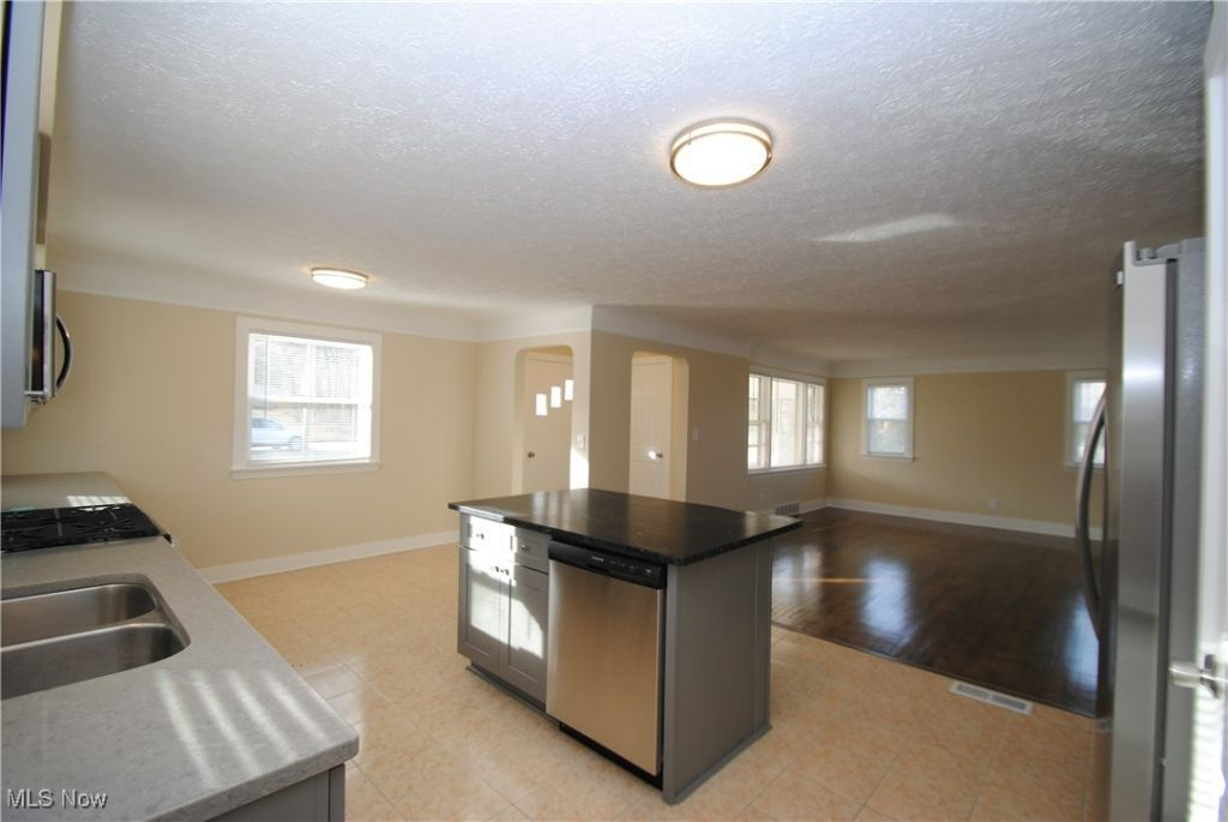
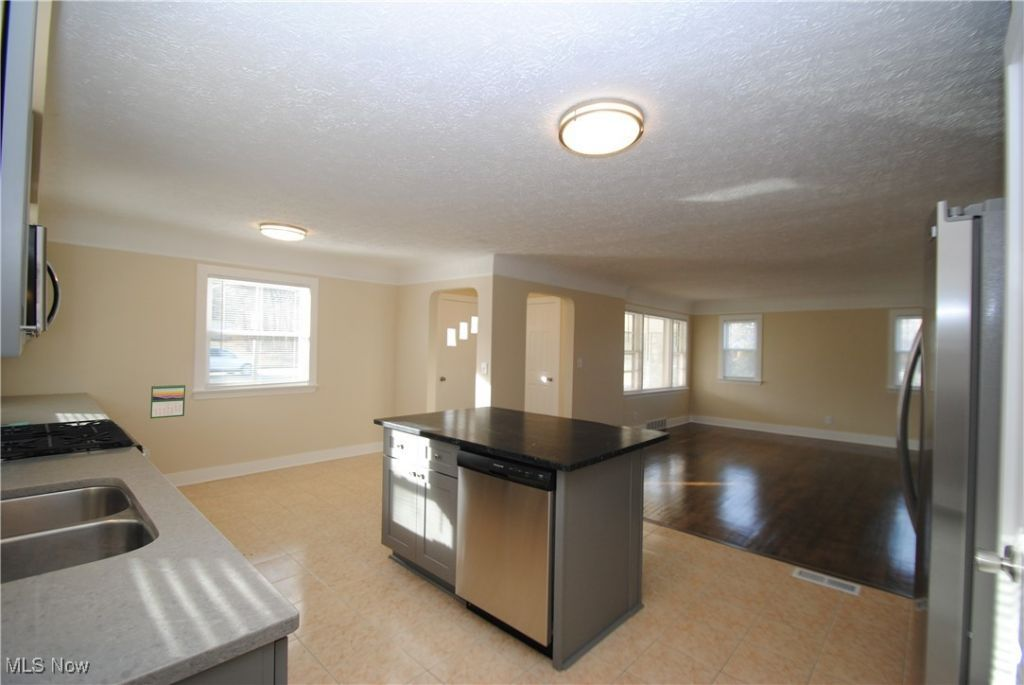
+ calendar (168, 400)
